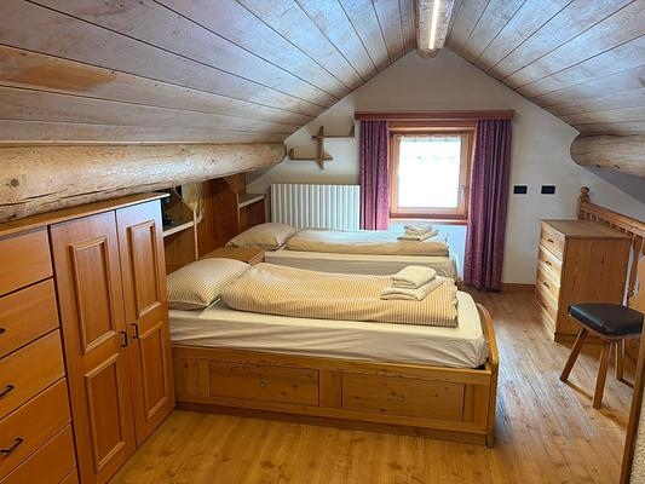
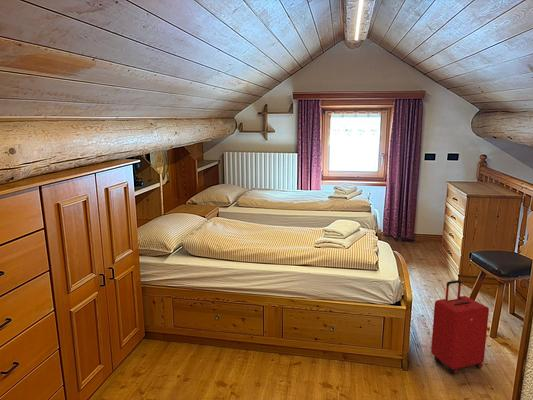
+ suitcase (459, 325)
